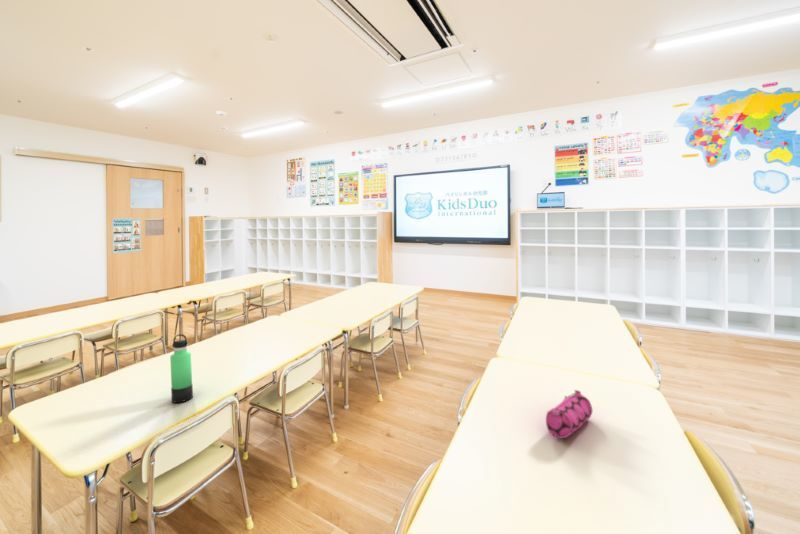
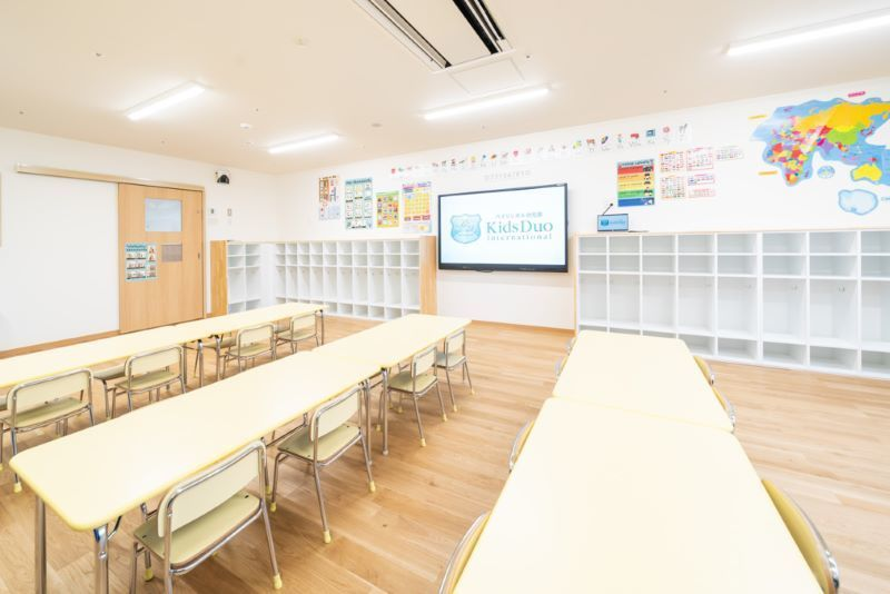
- thermos bottle (181, 366)
- pencil case (568, 412)
